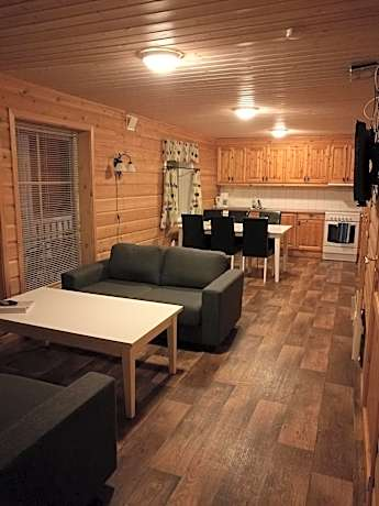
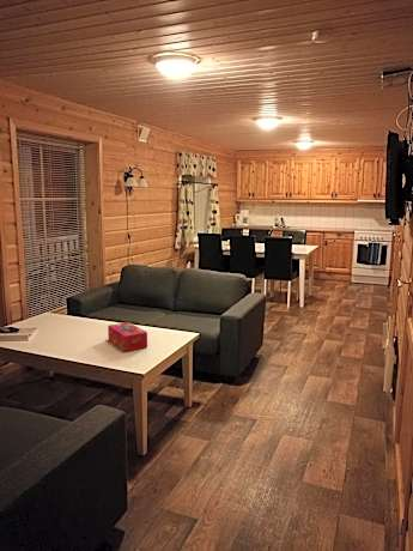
+ tissue box (127, 335)
